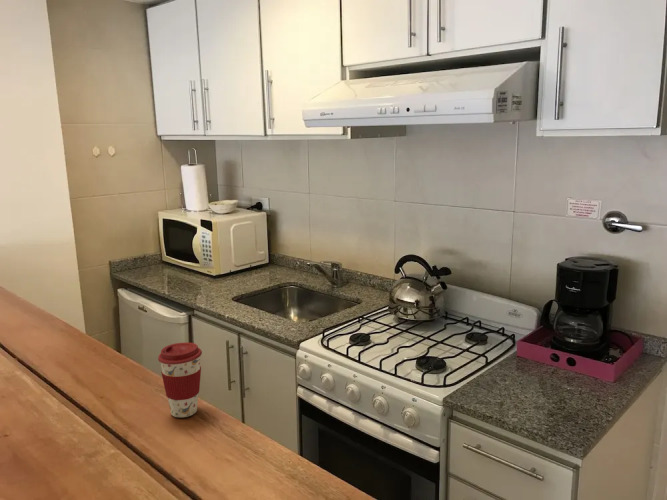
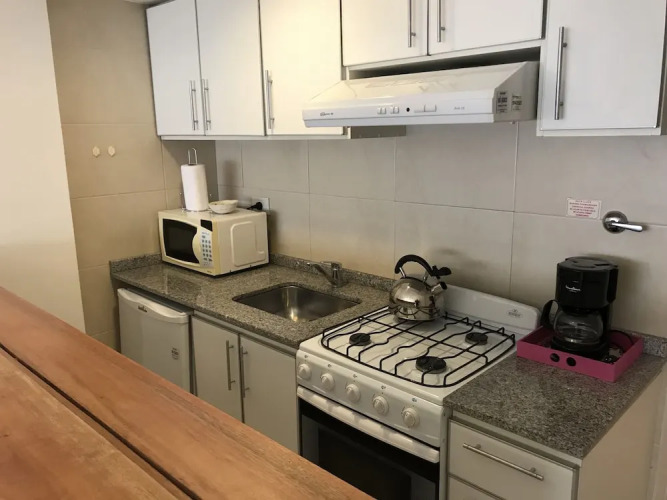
- coffee cup (182, 380)
